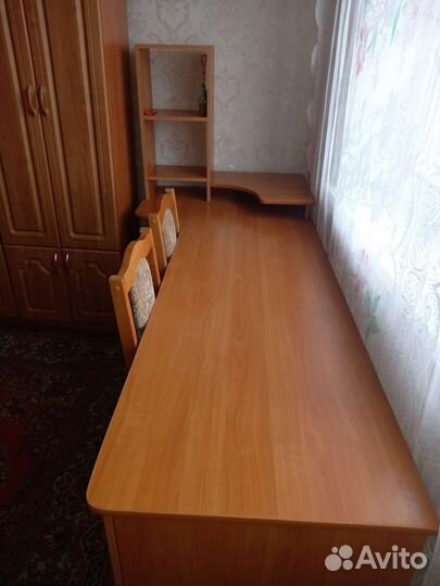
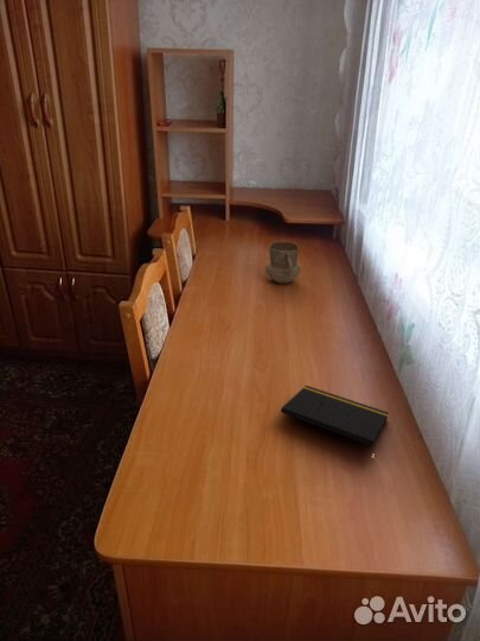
+ mug (283, 264)
+ notepad (335, 412)
